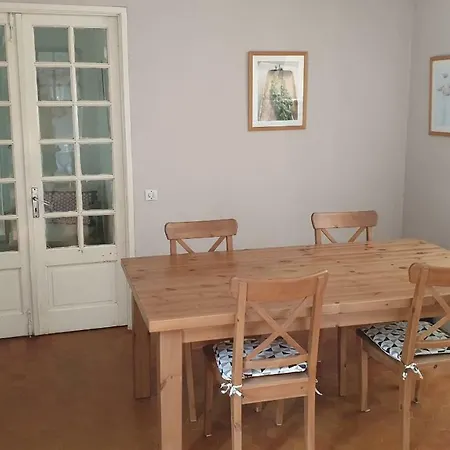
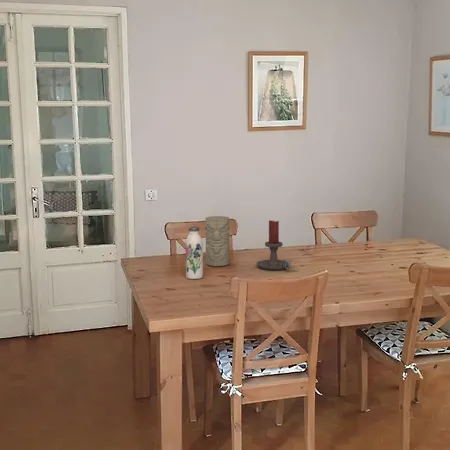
+ water bottle (194, 252)
+ candle holder (276, 244)
+ decorative vase (217, 240)
